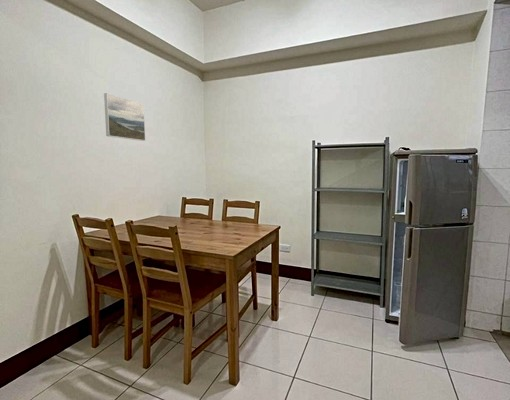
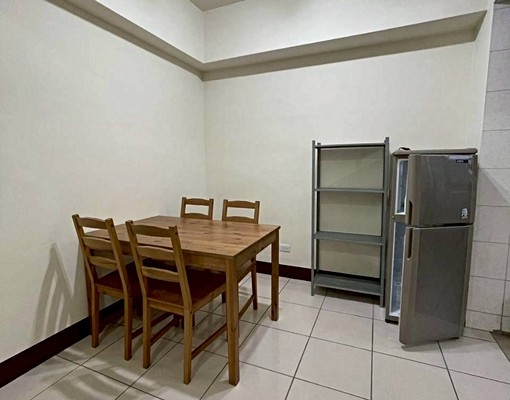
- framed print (126, 118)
